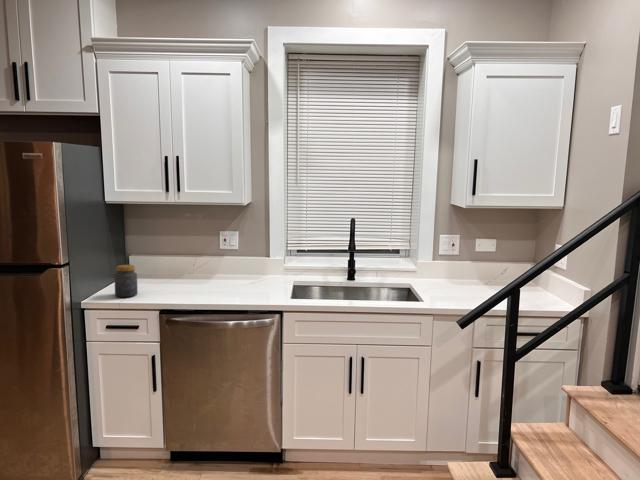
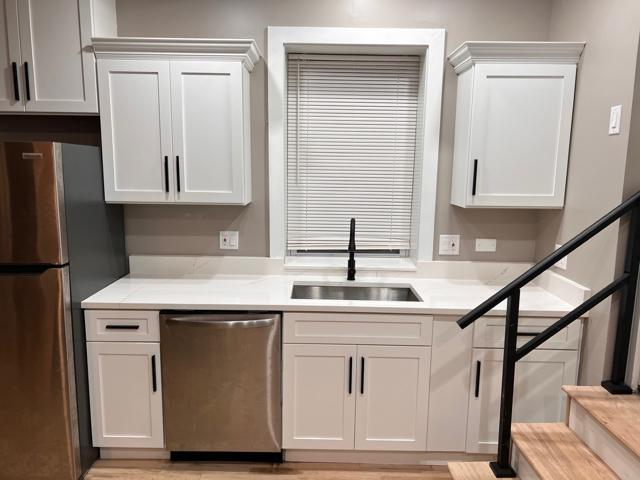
- jar (126, 280)
